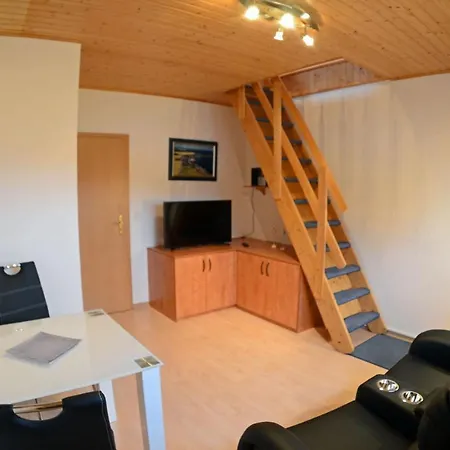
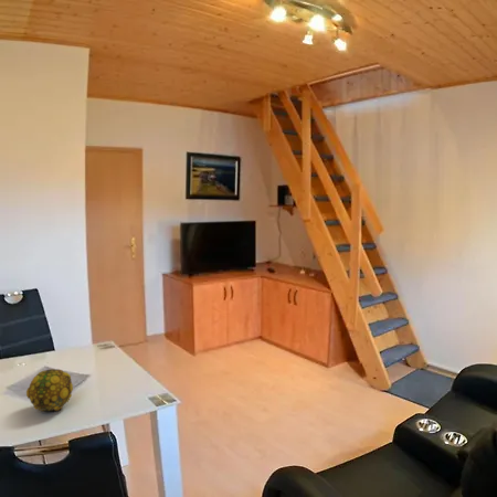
+ decorative ball (50, 389)
